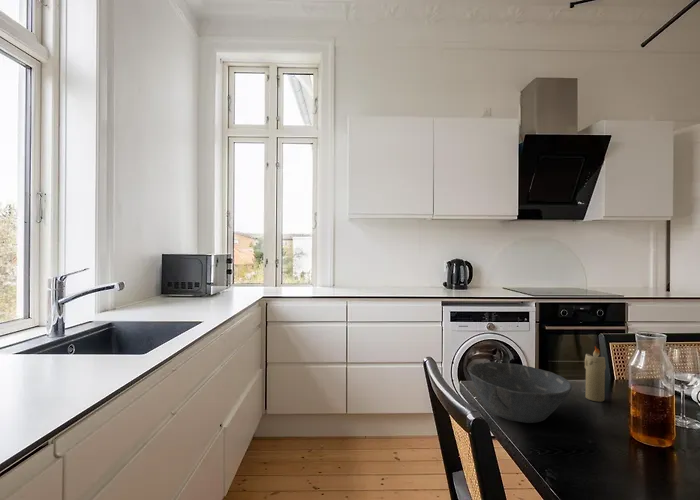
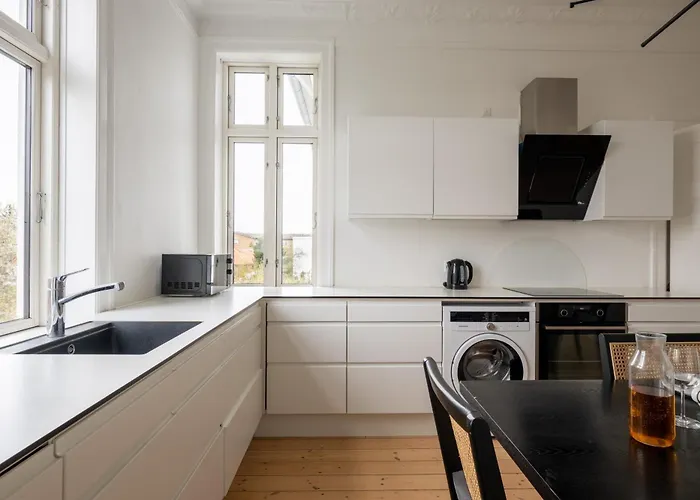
- candle (594, 372)
- bowl (517, 392)
